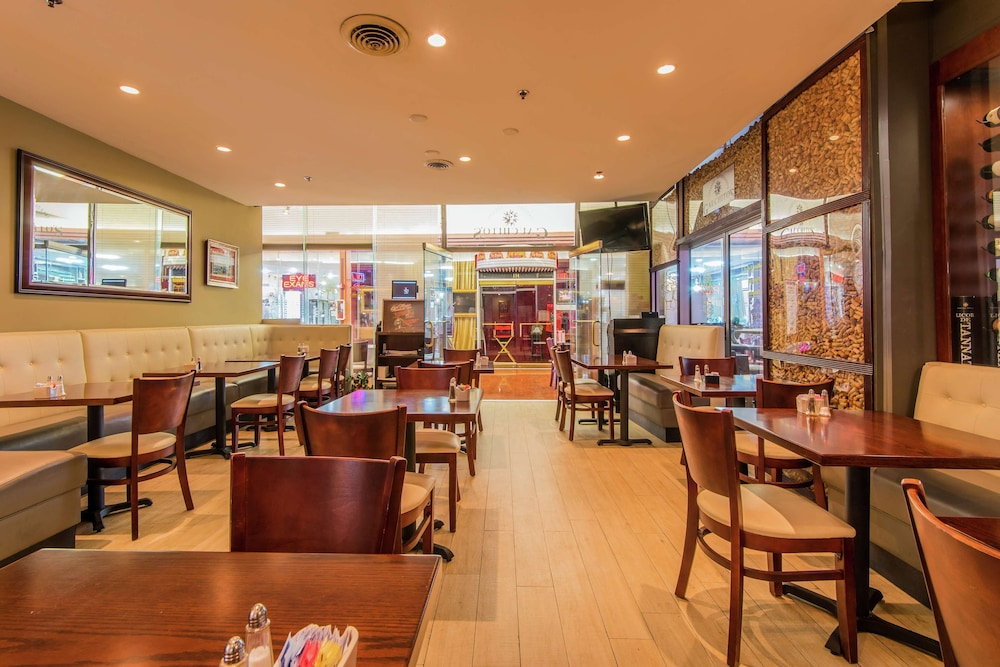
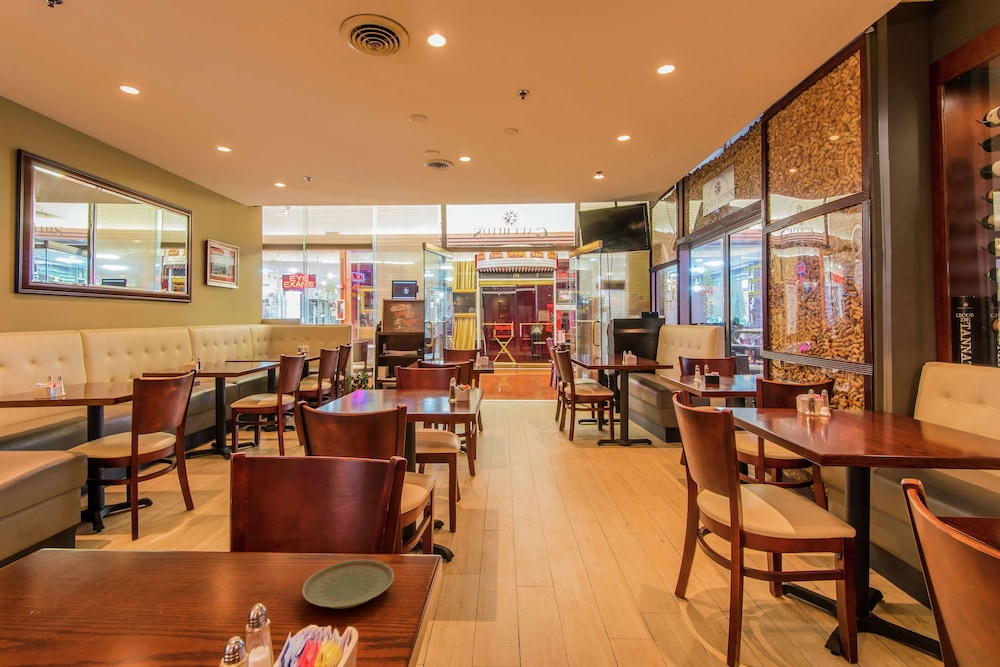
+ plate (349, 586)
